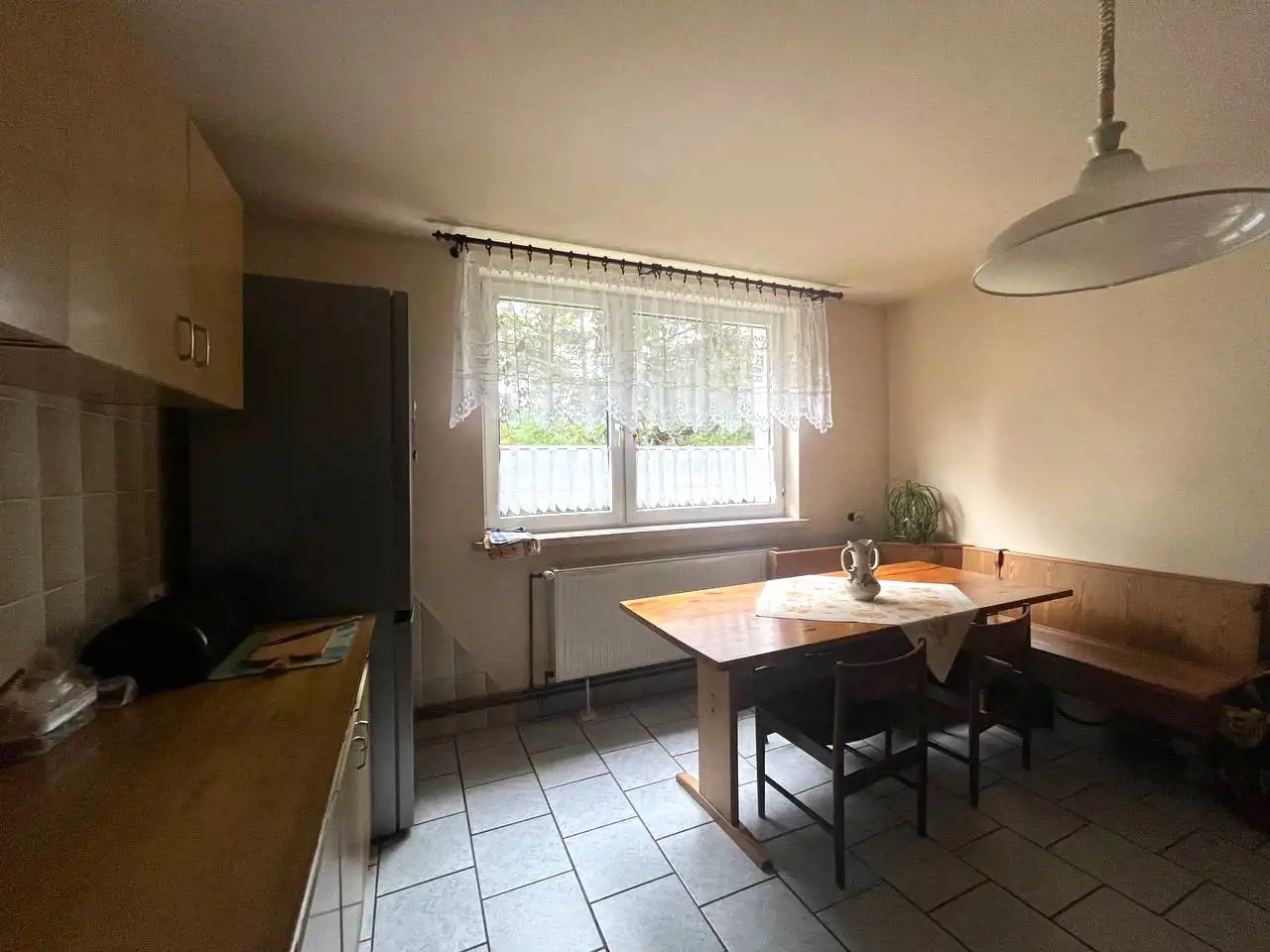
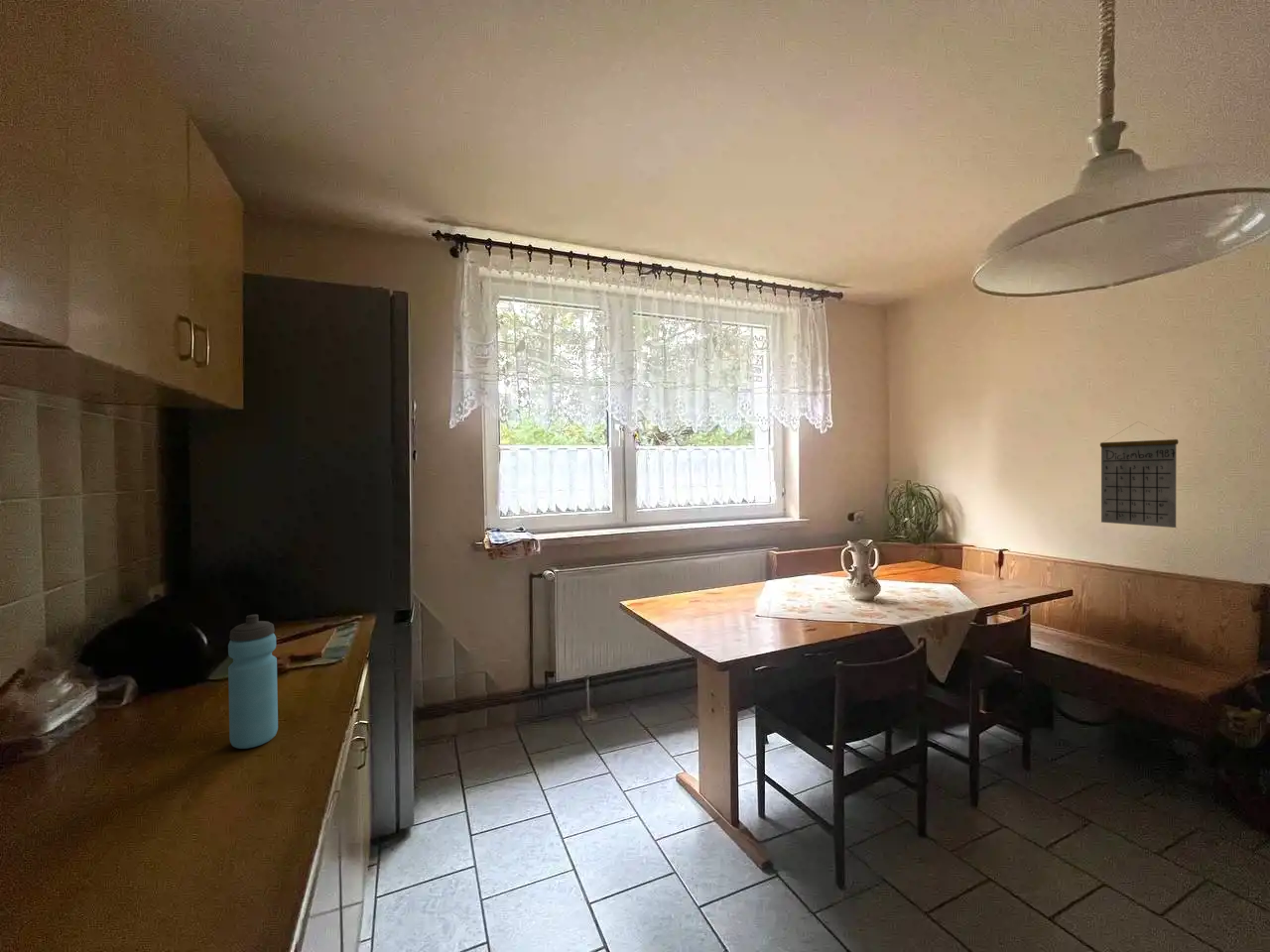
+ water bottle (253, 677)
+ calendar (1137, 473)
